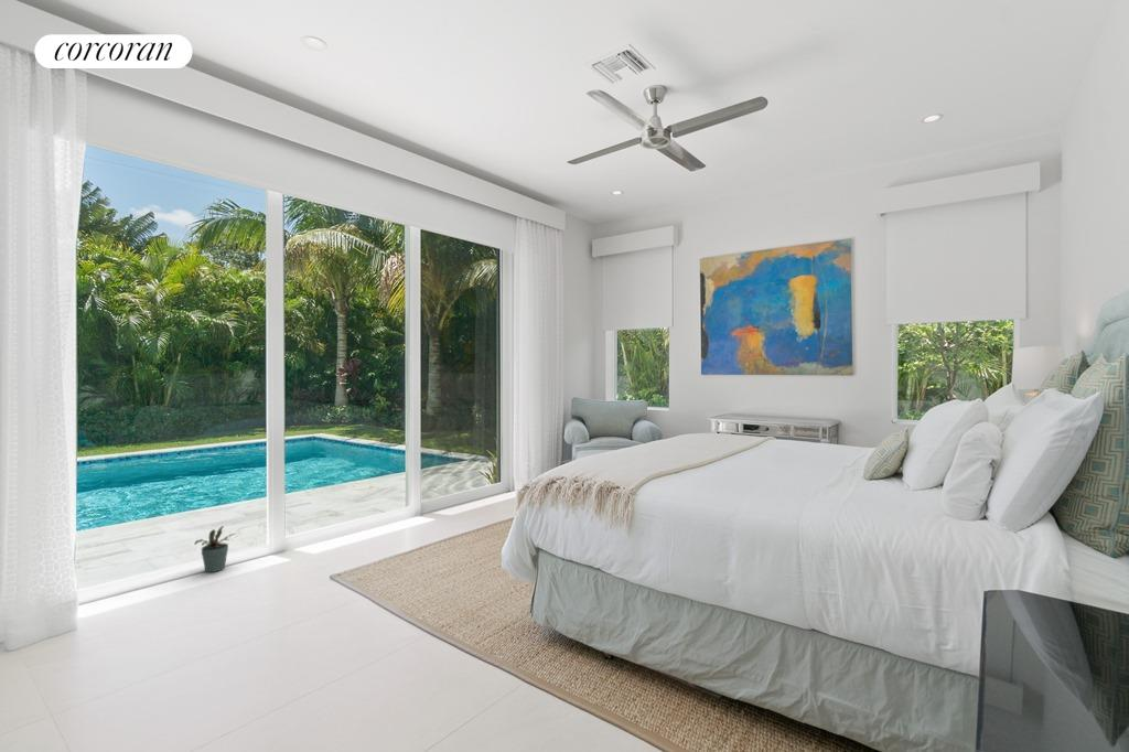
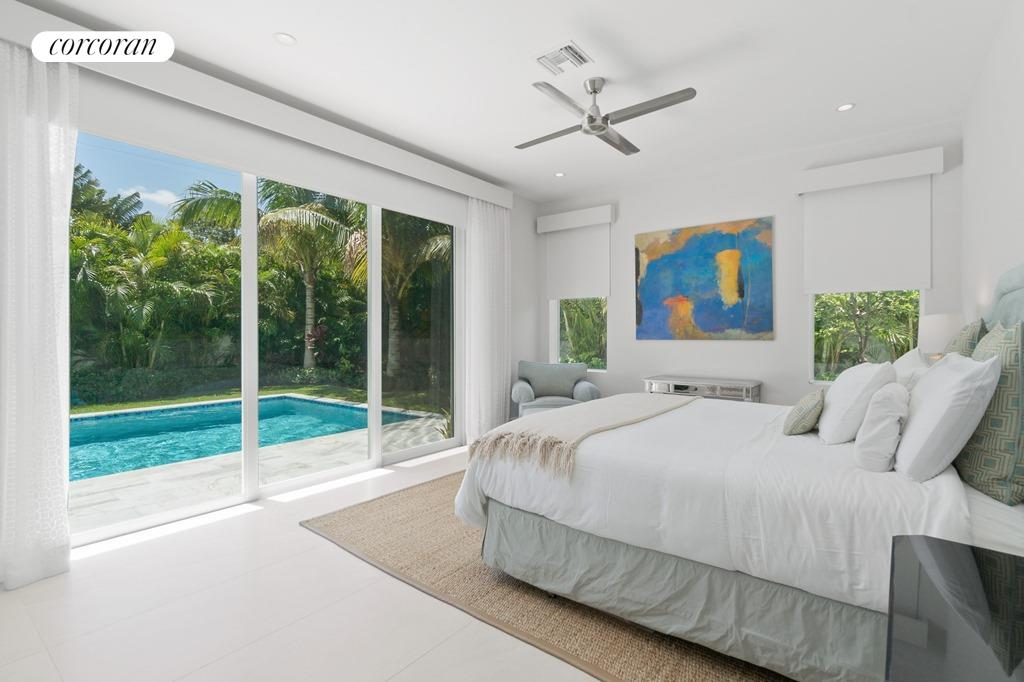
- potted plant (215, 548)
